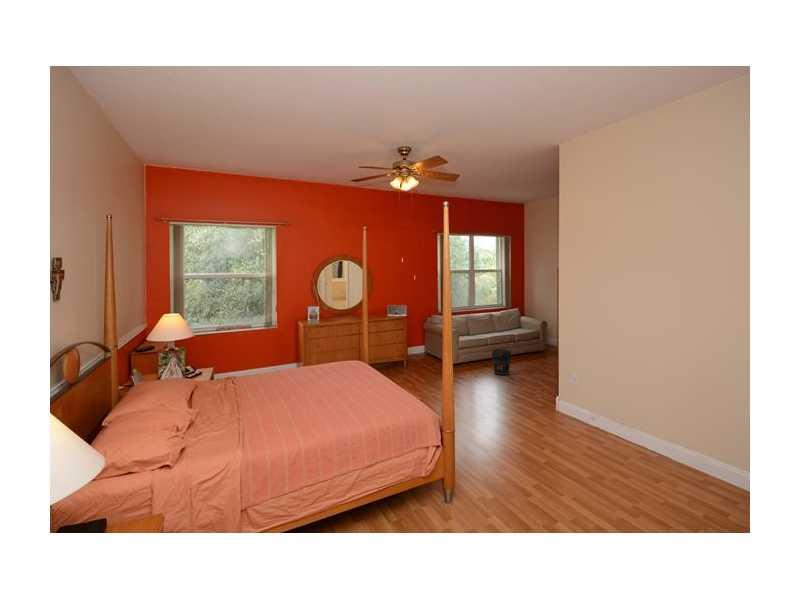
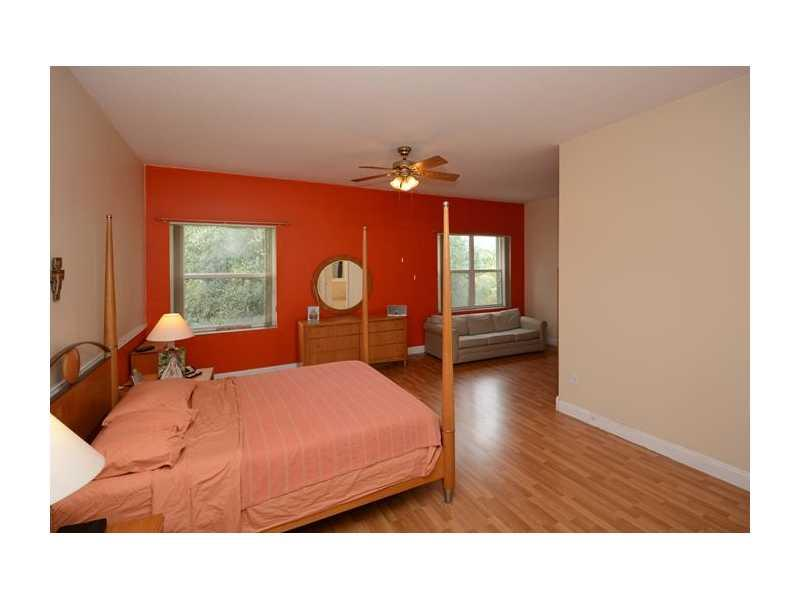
- wastebasket (501, 361)
